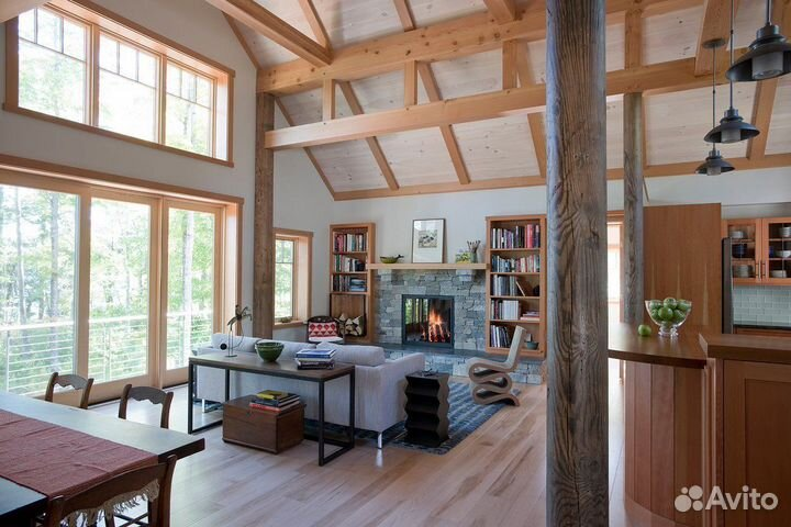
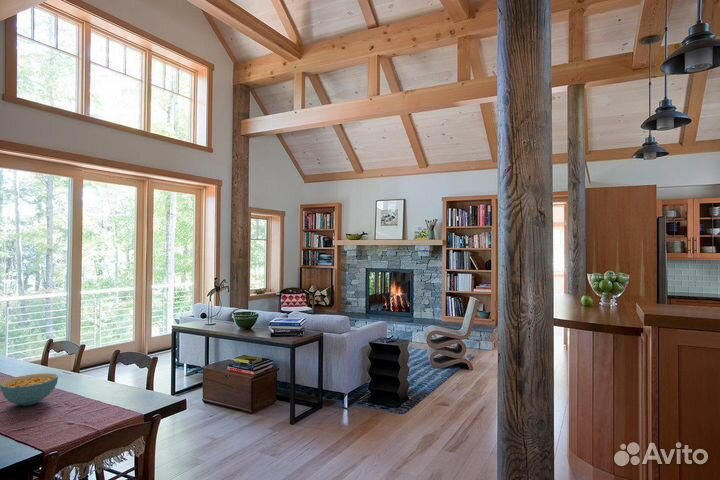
+ cereal bowl (29, 391)
